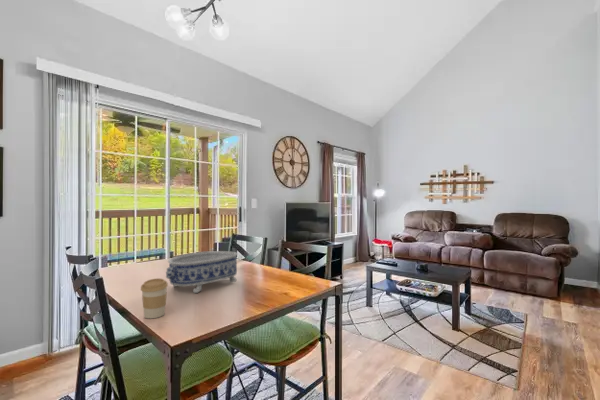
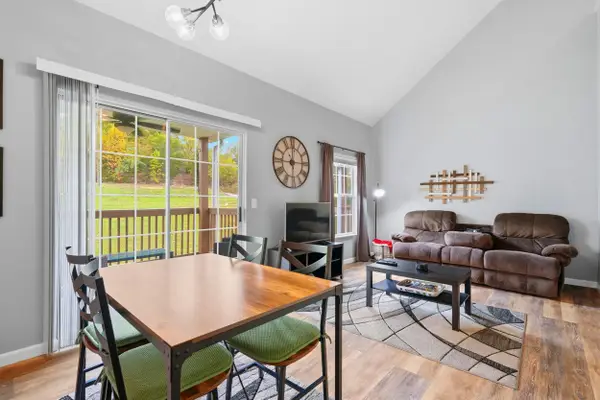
- decorative bowl (204, 269)
- coffee cup (154, 297)
